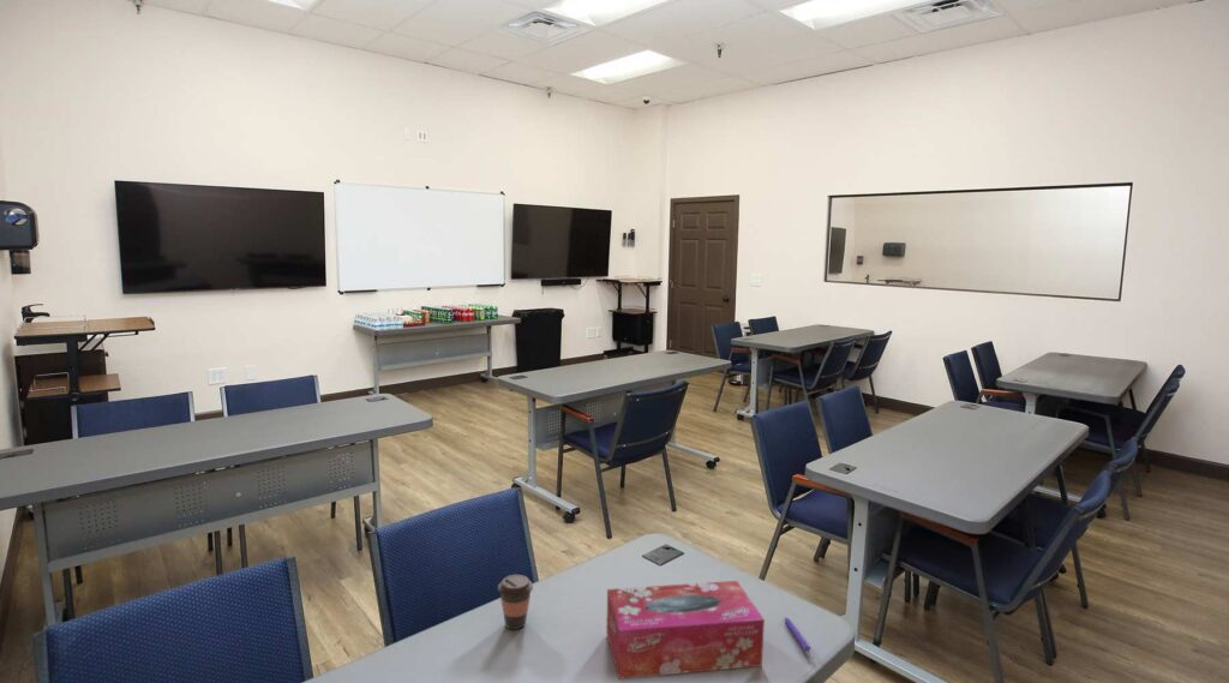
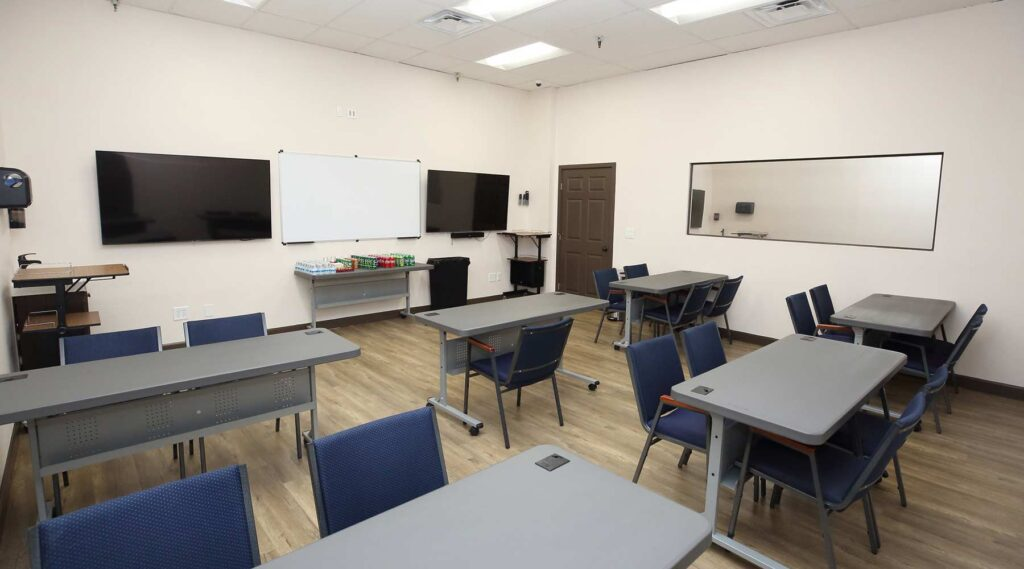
- pen (796, 633)
- coffee cup (515, 603)
- tissue box (682, 625)
